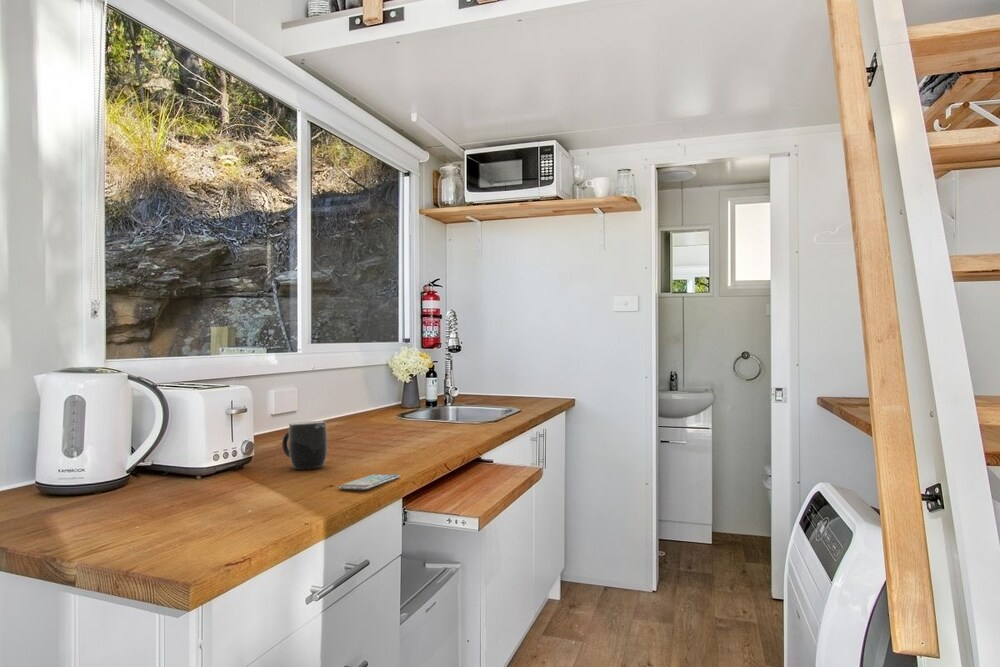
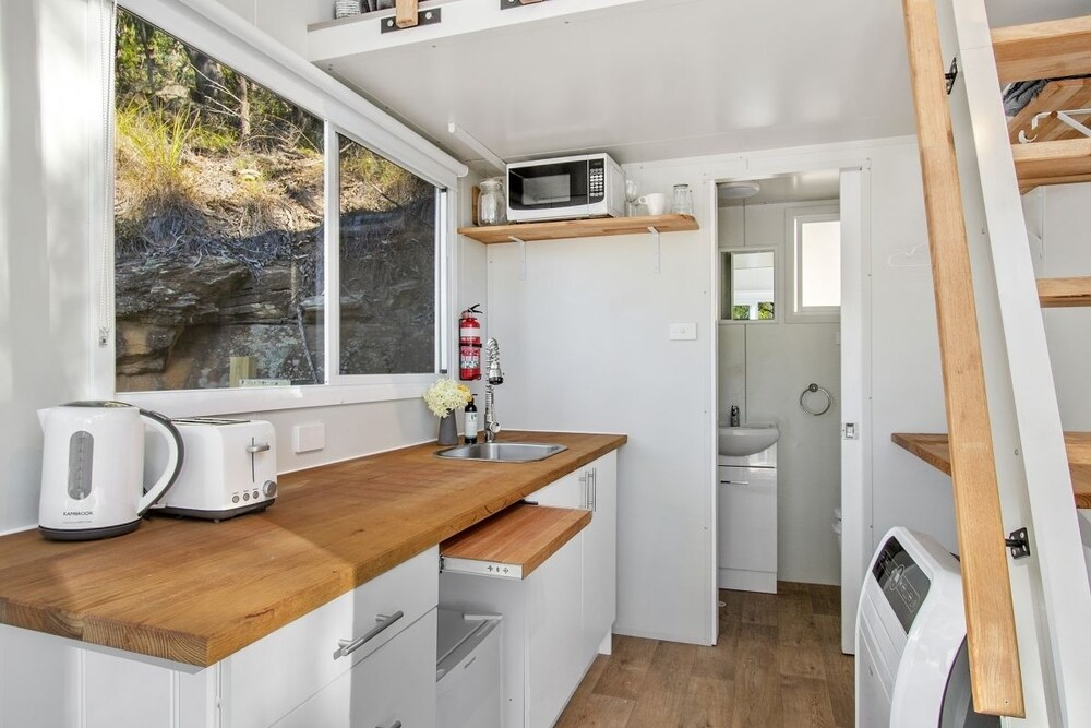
- smartphone (370, 481)
- mug (302, 444)
